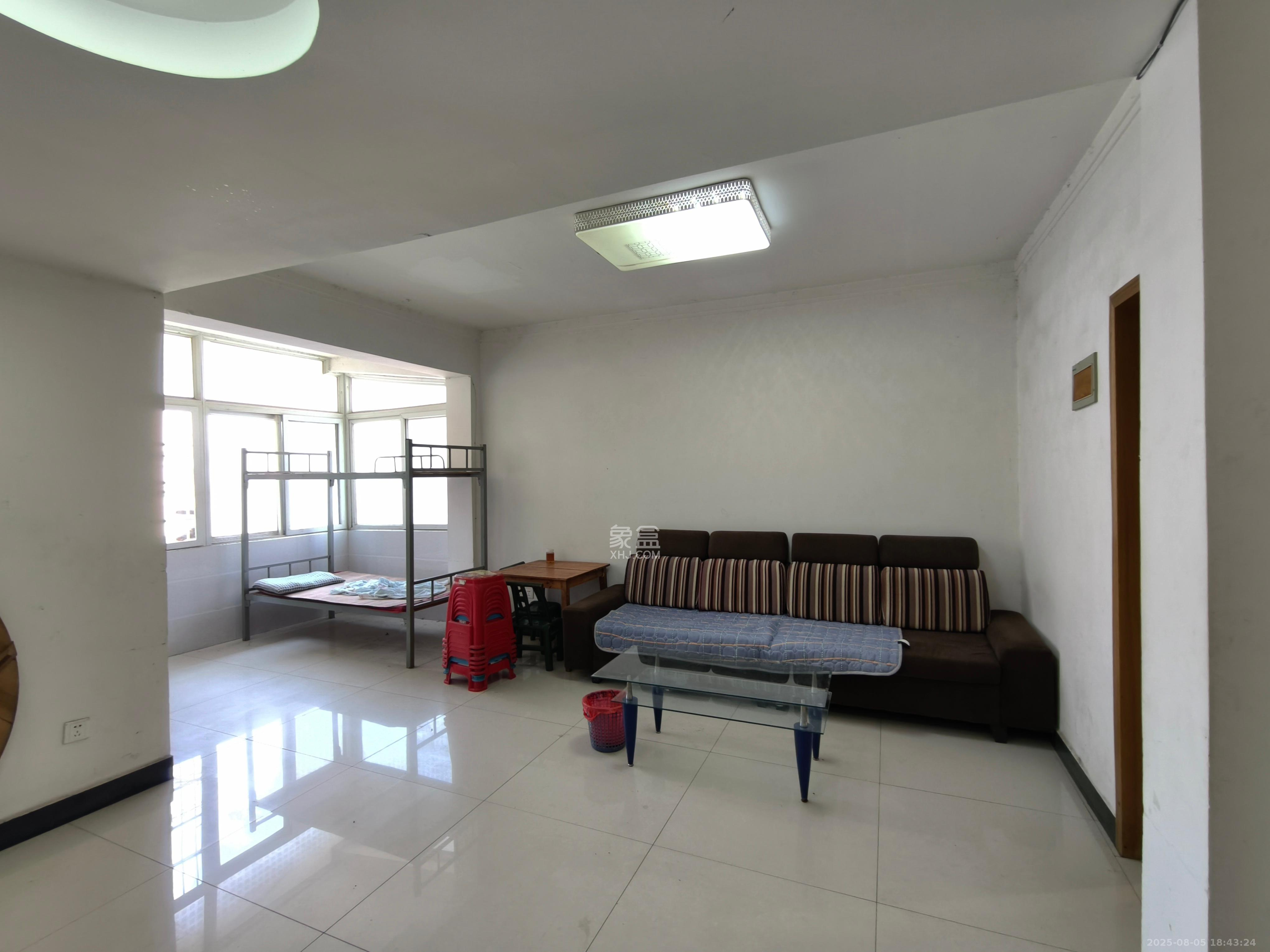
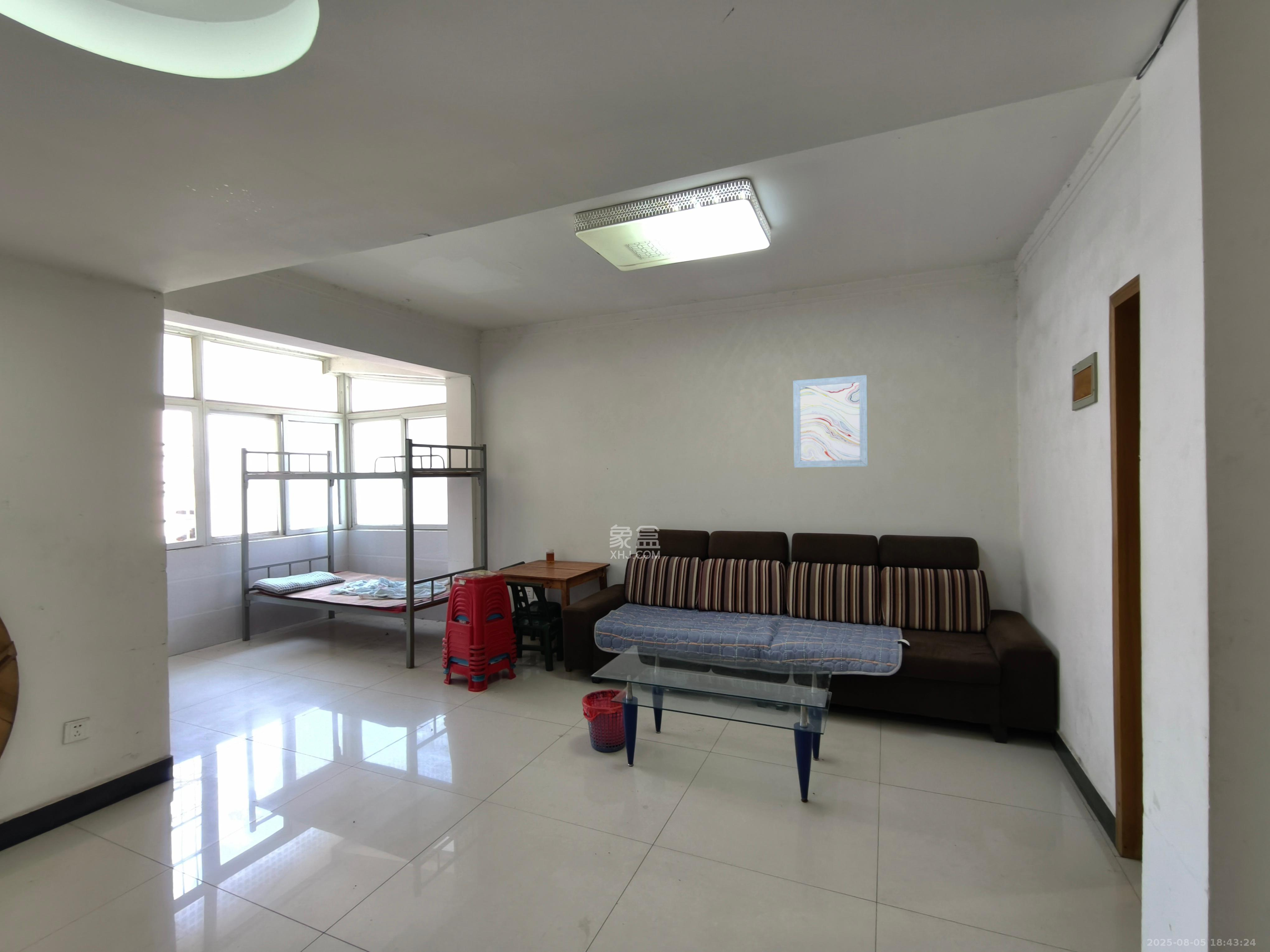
+ wall art (829, 422)
